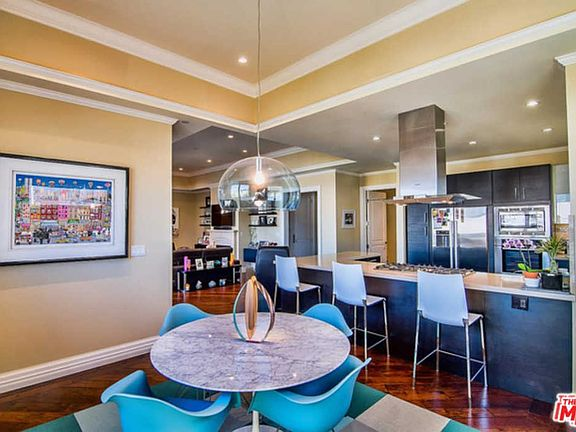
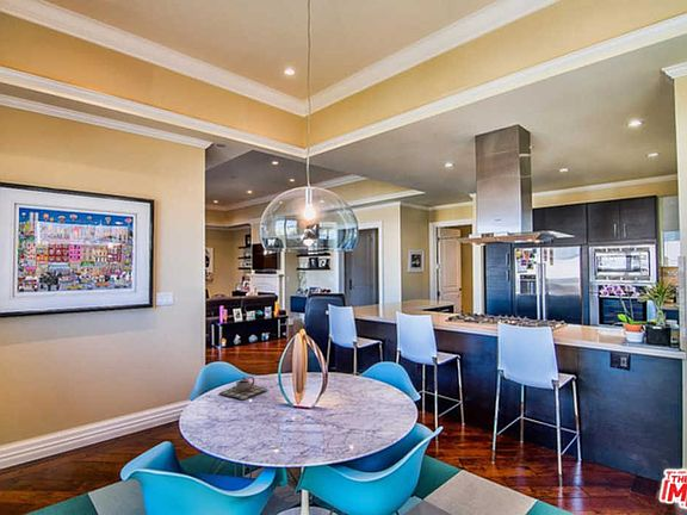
+ teapot (243, 385)
